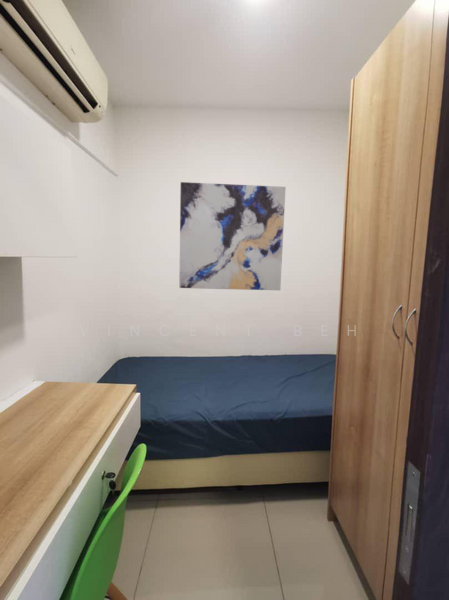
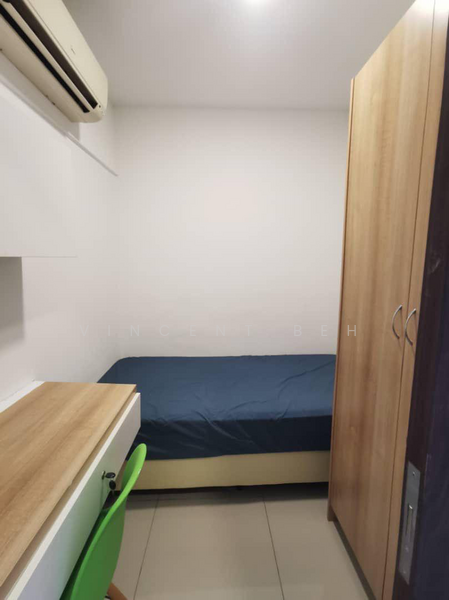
- wall art (231, 237)
